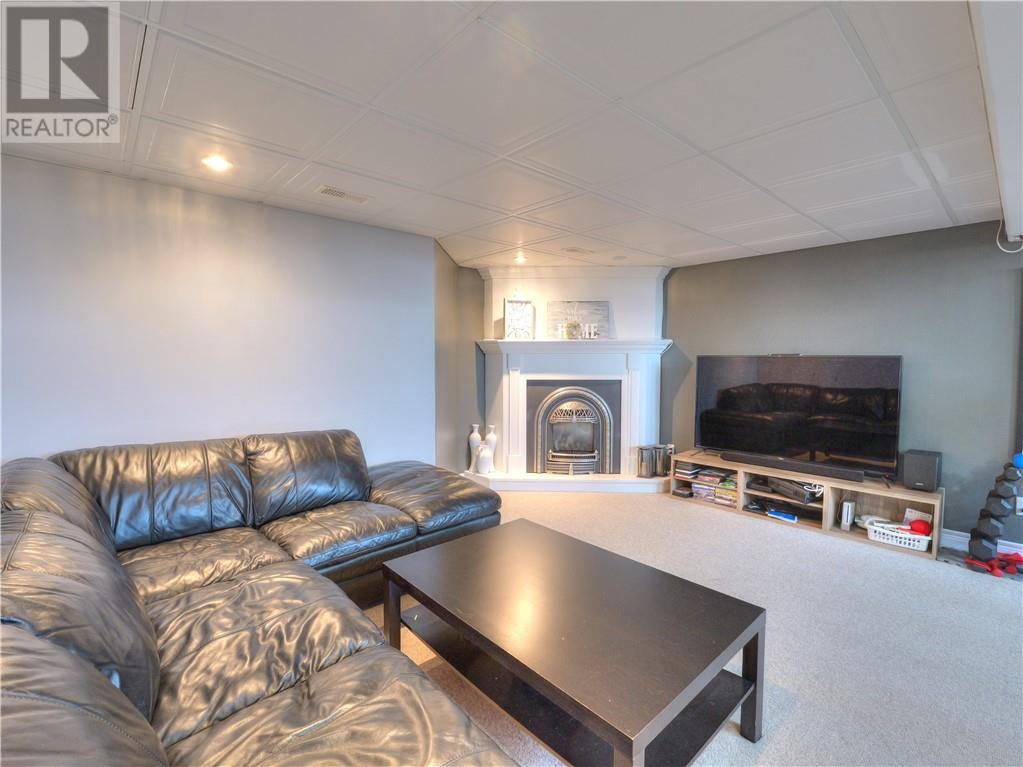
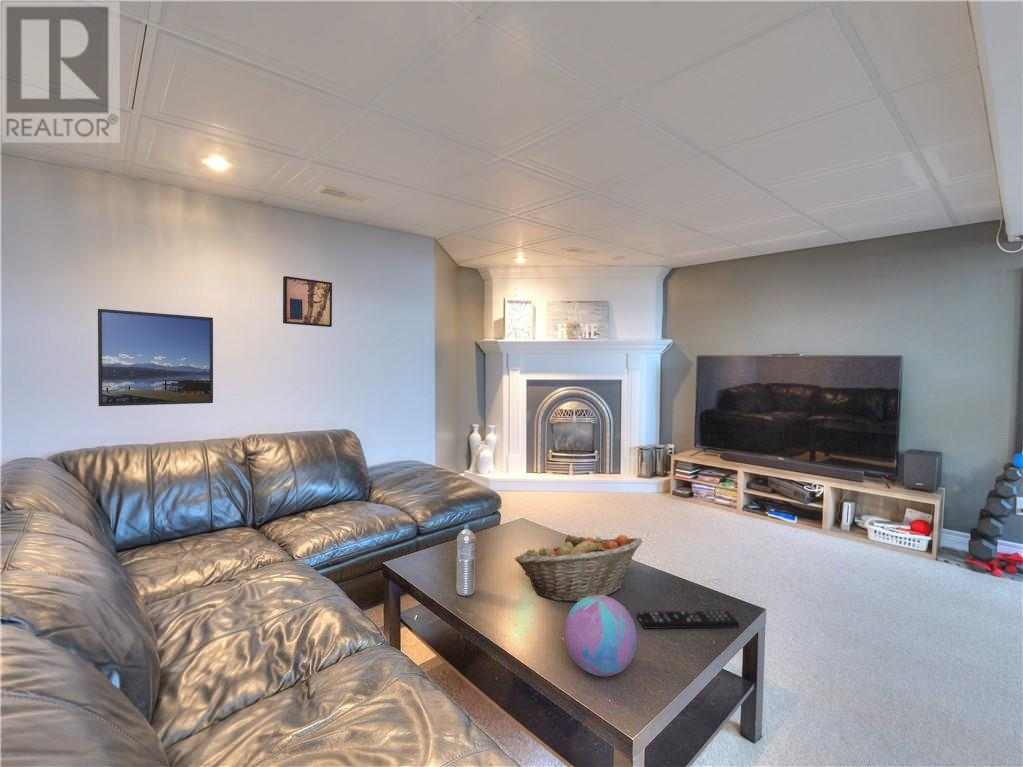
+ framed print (159, 359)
+ decorative ball (600, 634)
+ fruit basket (579, 559)
+ water bottle (465, 558)
+ wall art (308, 302)
+ remote control (686, 618)
